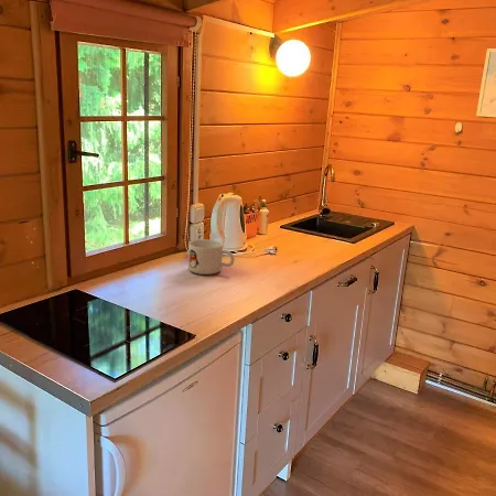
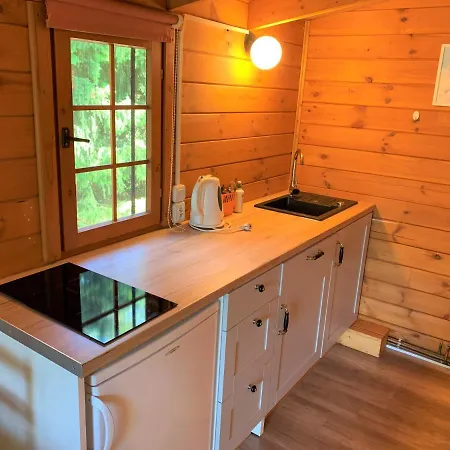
- mug (211, 257)
